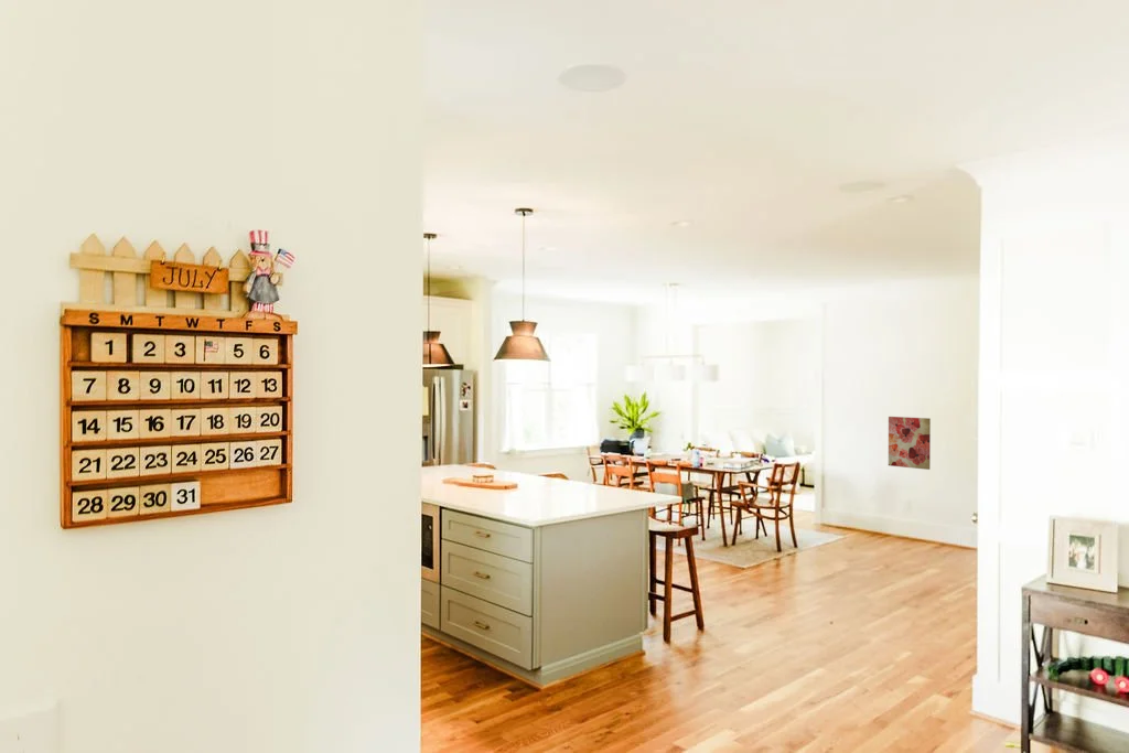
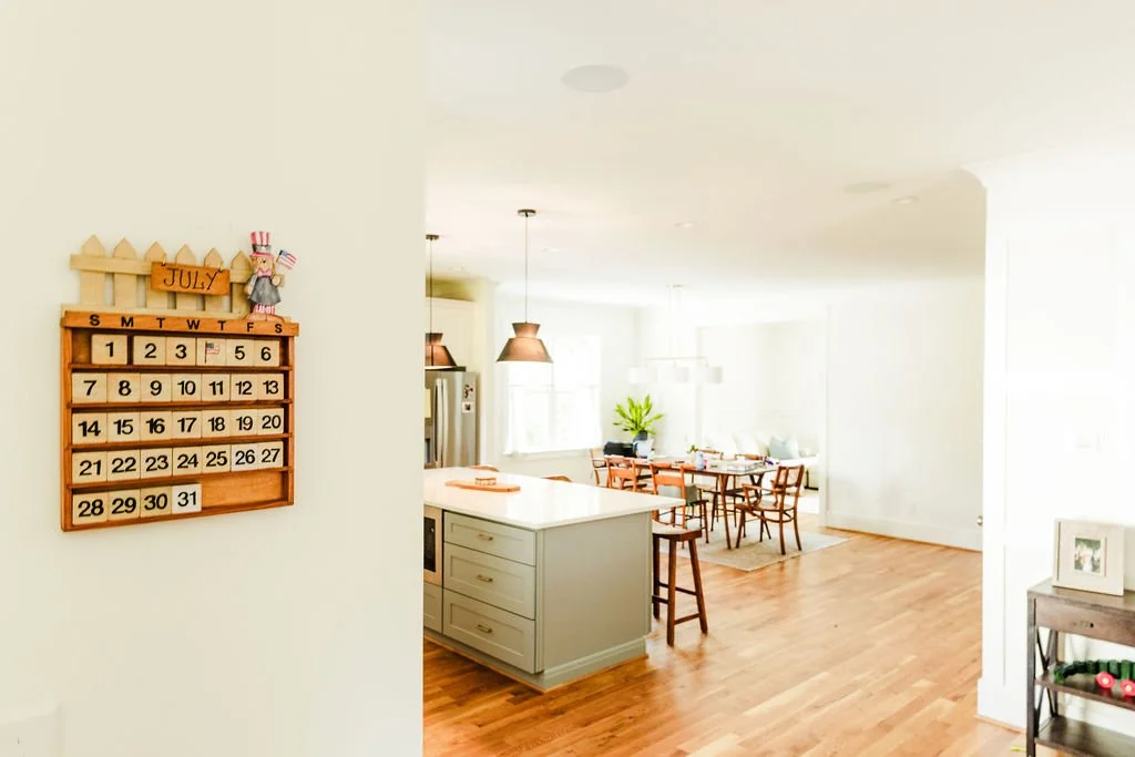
- wall art (908, 442)
